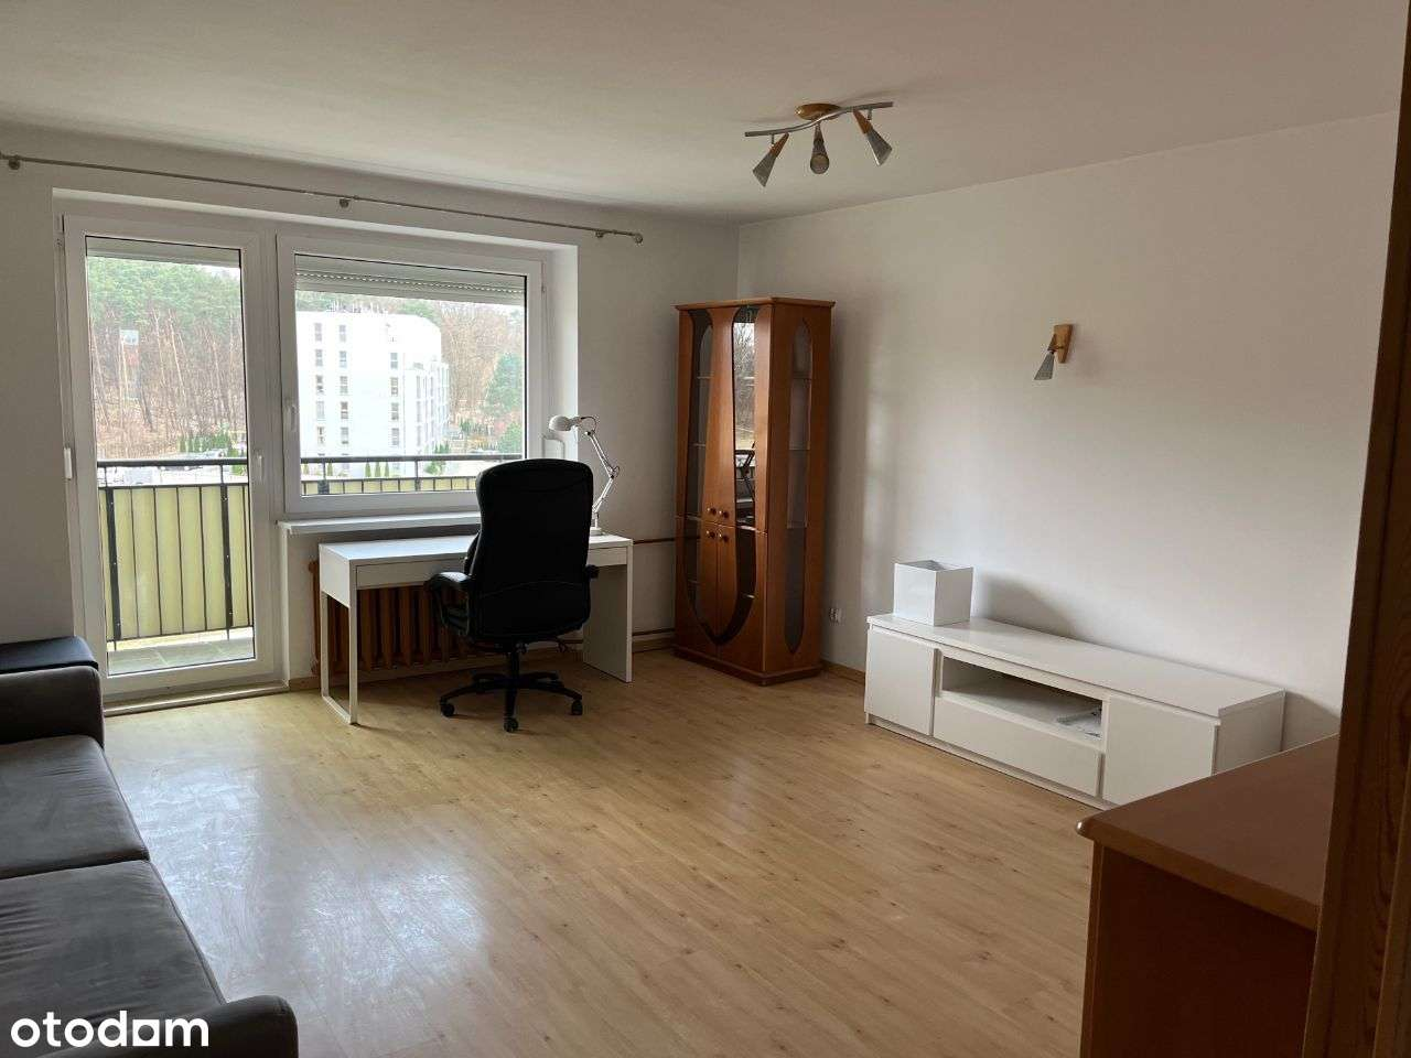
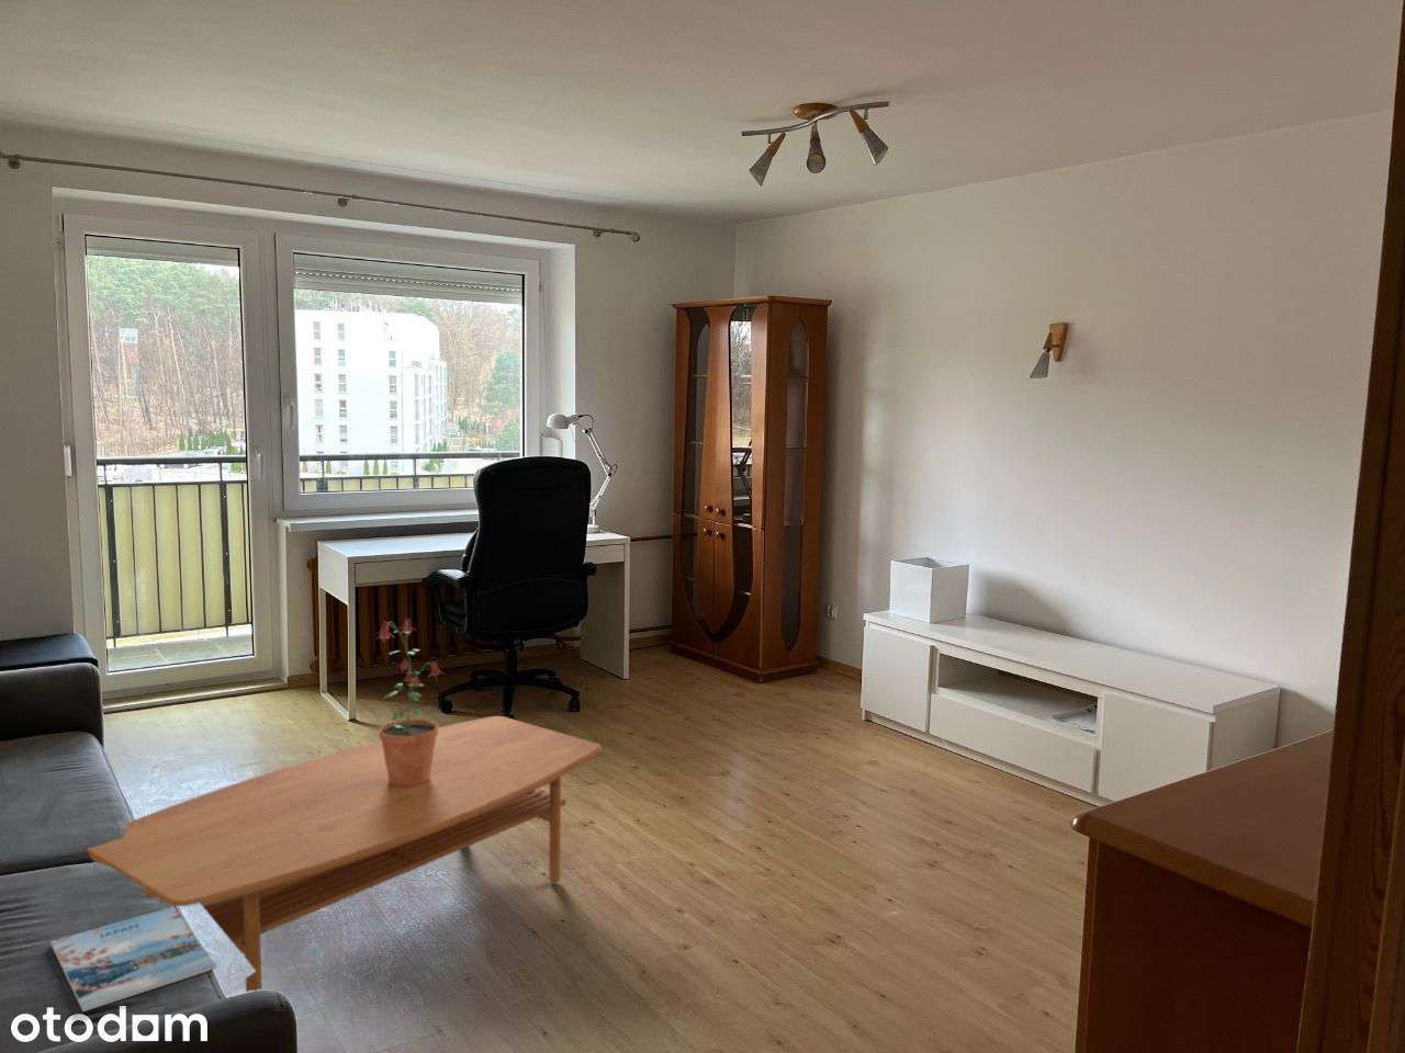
+ potted plant (410, 699)
+ magazine (132, 955)
+ coffee table (376, 855)
